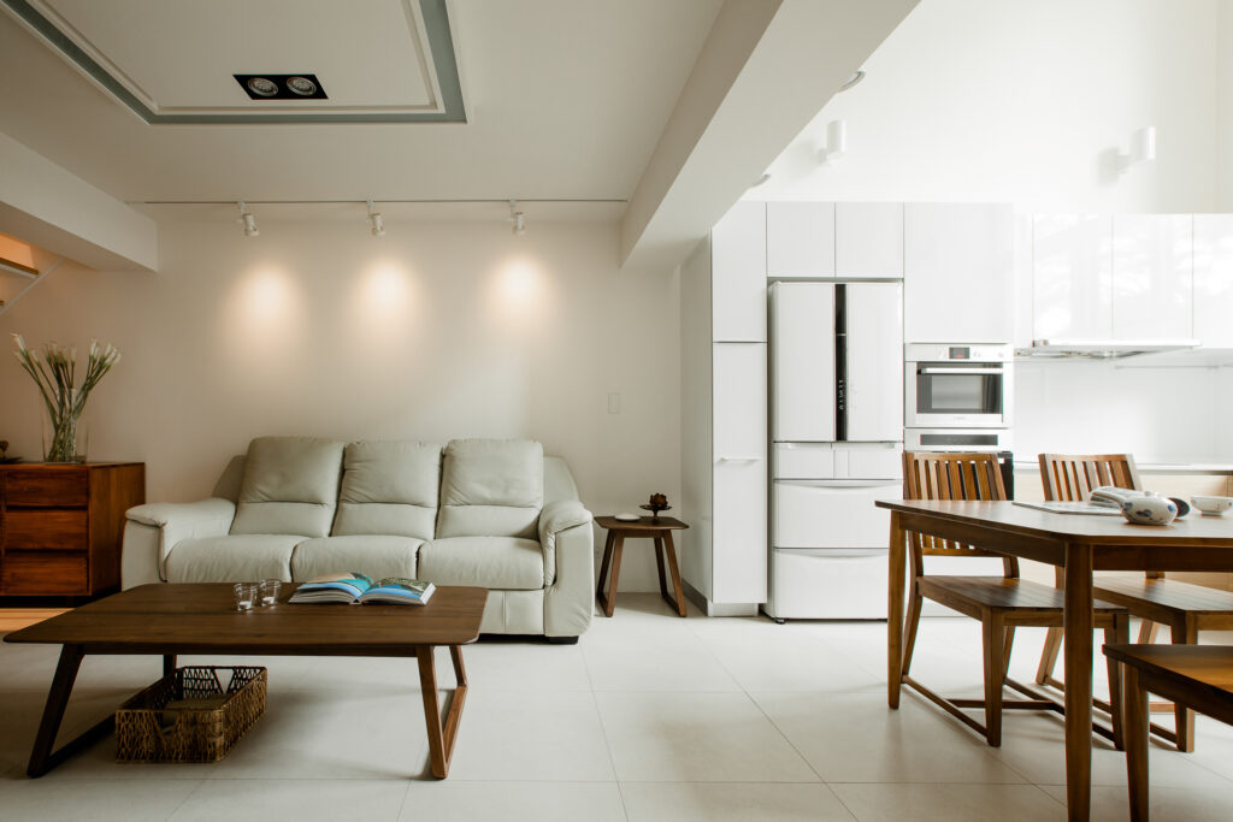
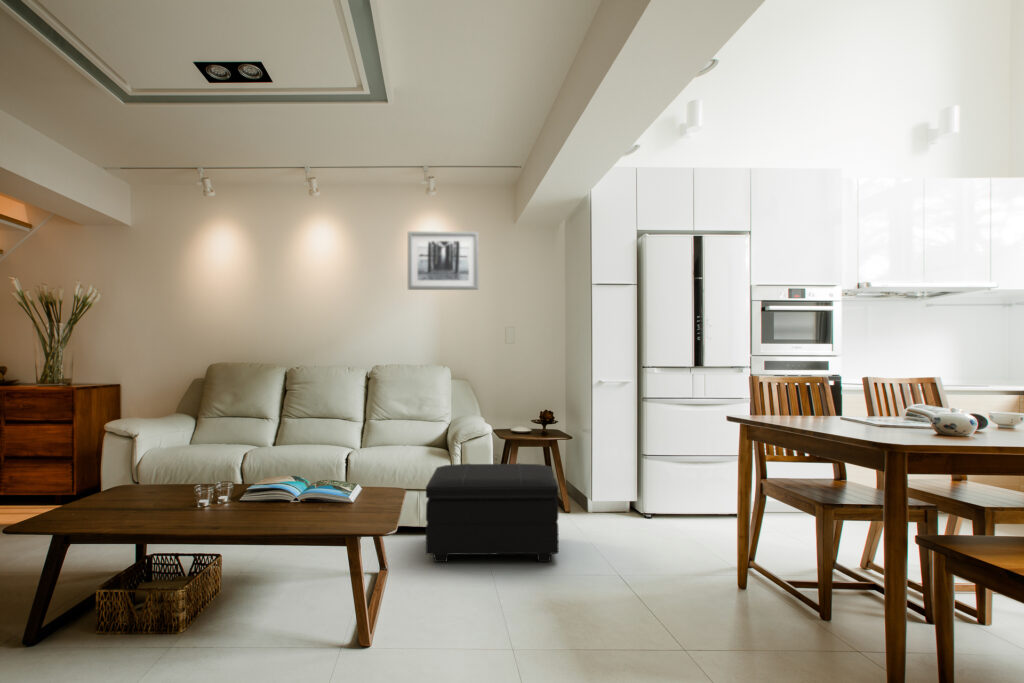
+ footstool (493, 509)
+ wall art (443, 260)
